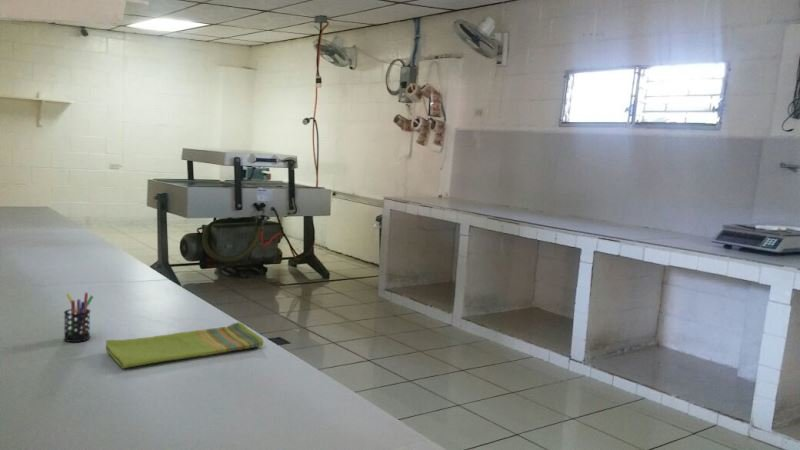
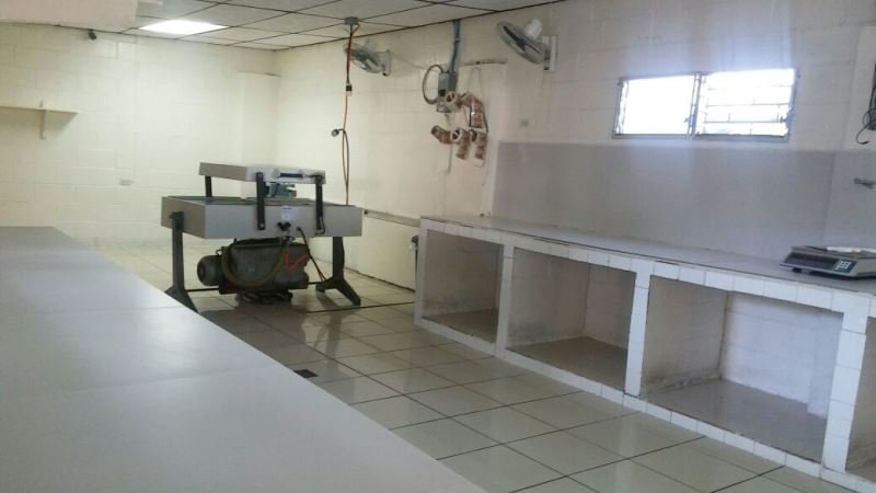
- pen holder (80, 314)
- dish towel (187, 343)
